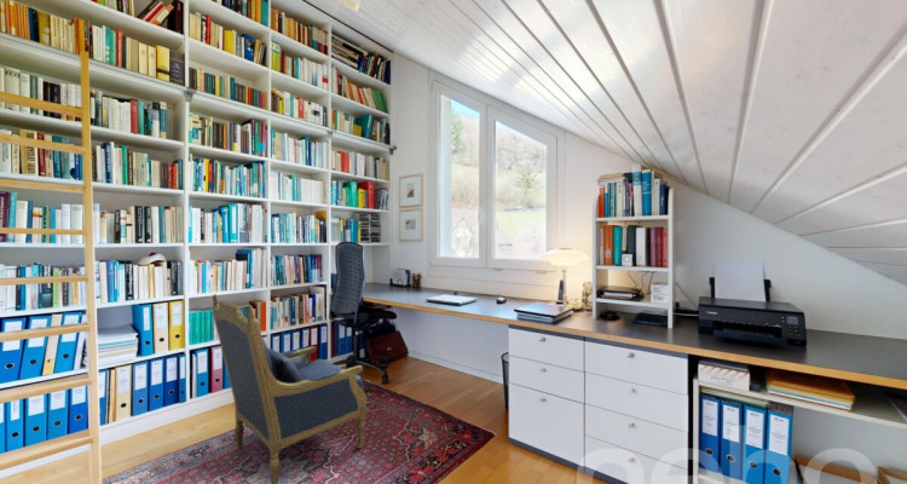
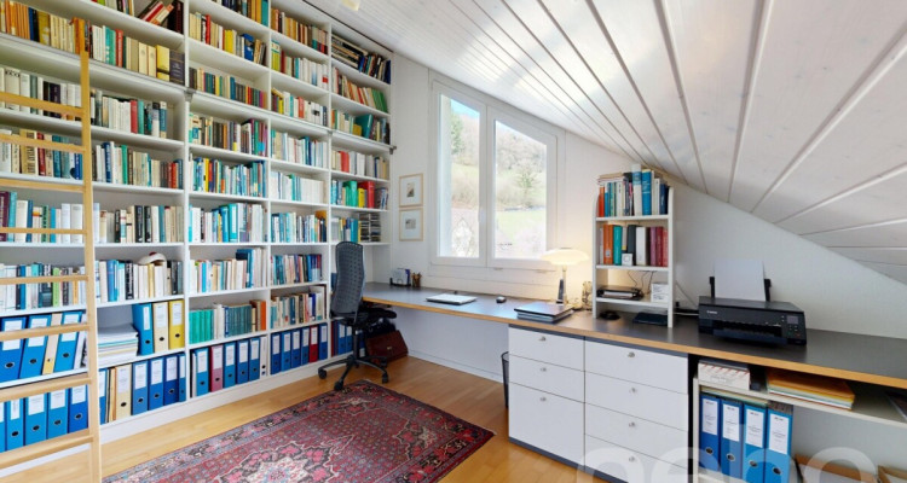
- armchair (291, 371)
